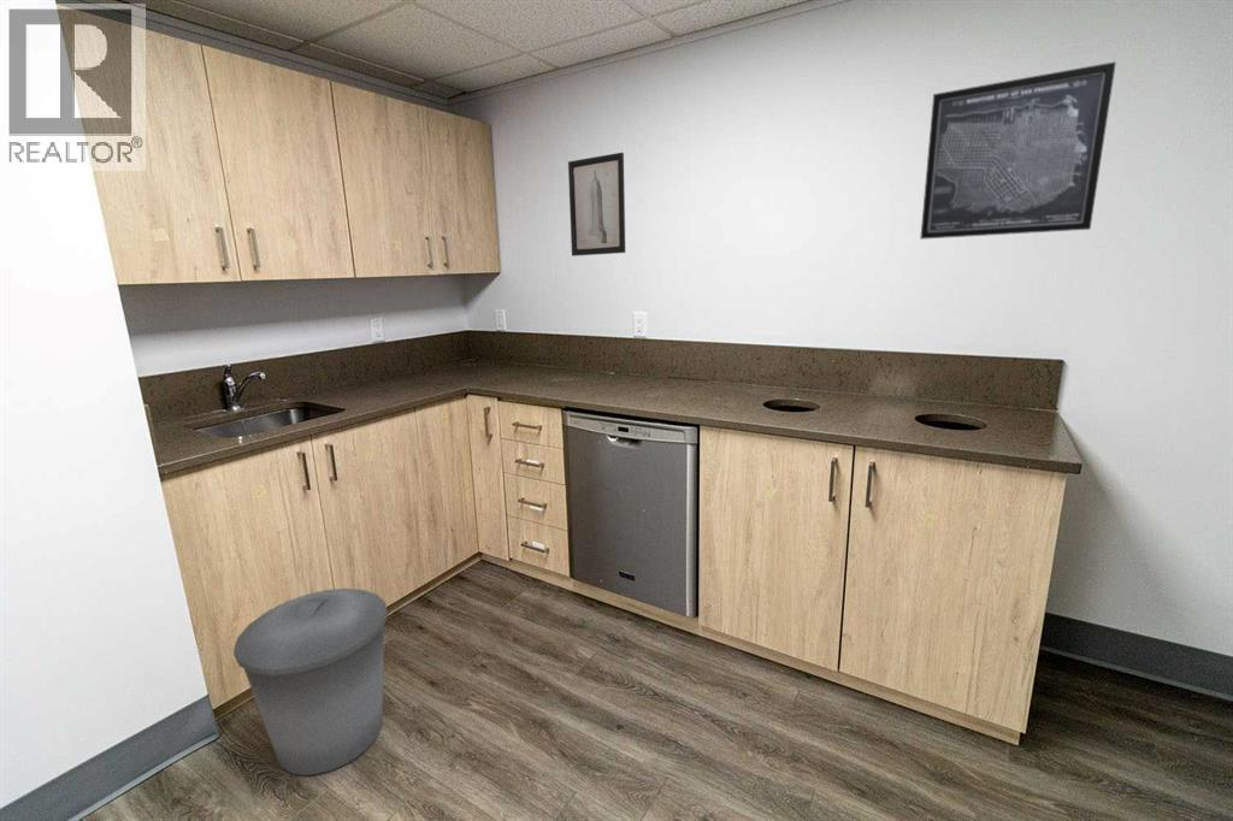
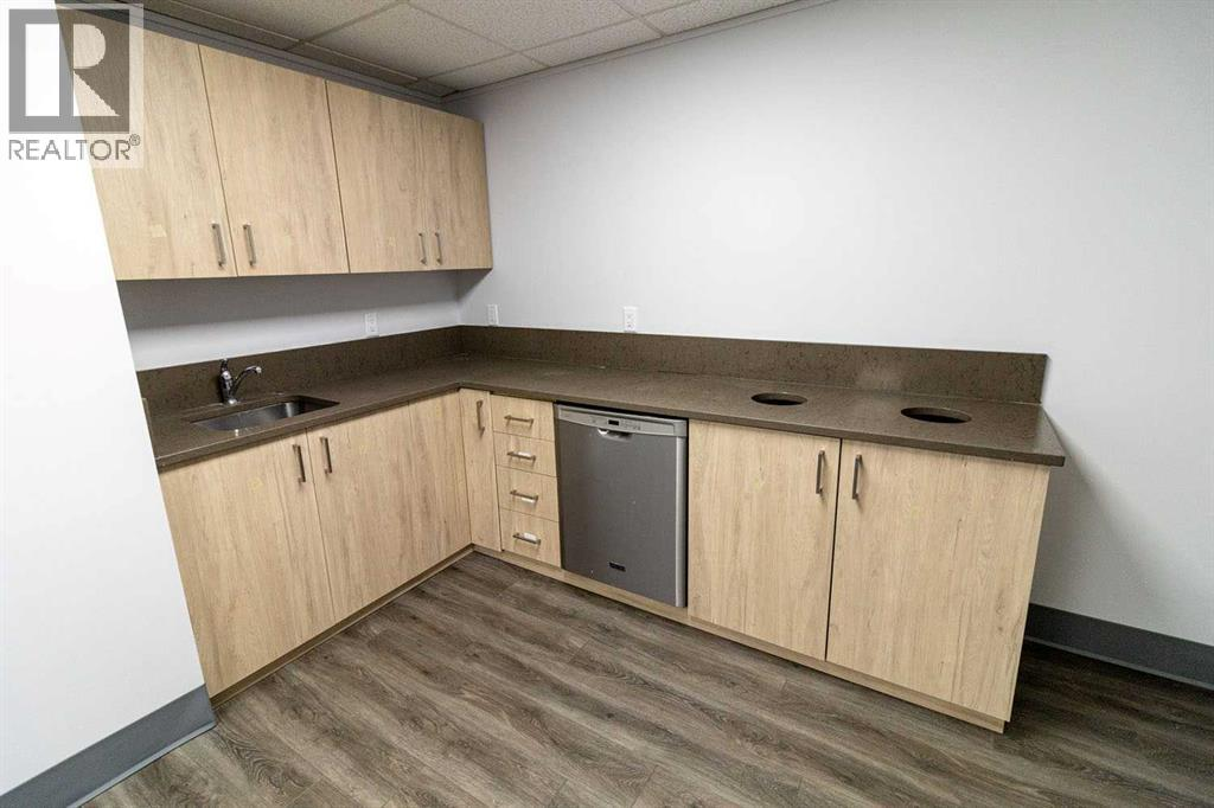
- wall art (596, 206)
- trash can (321, 671)
- wall art (1008, 159)
